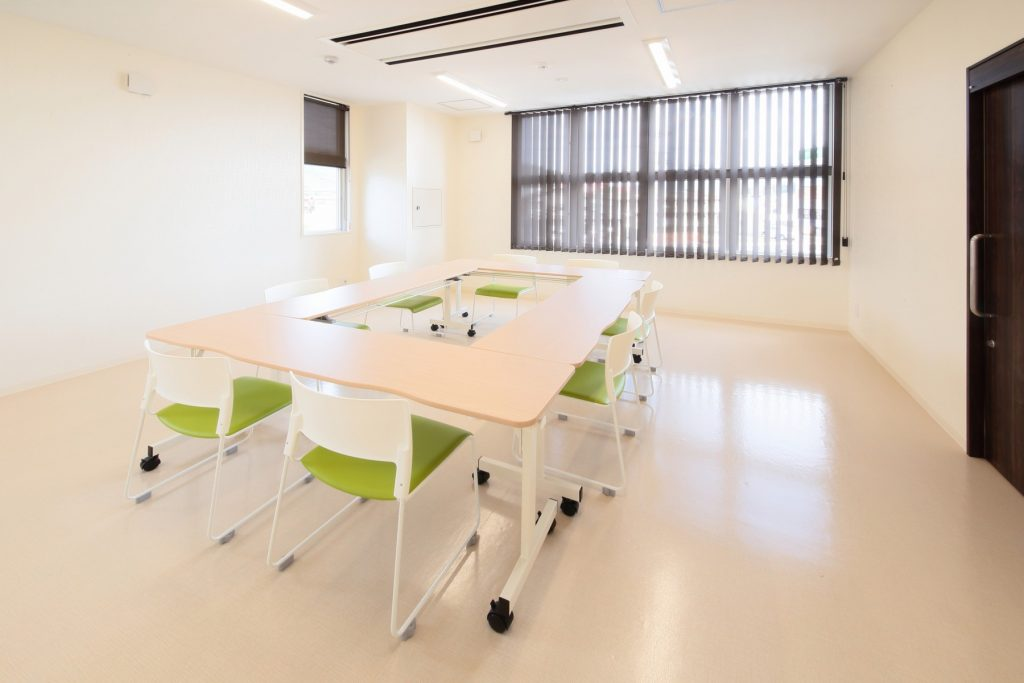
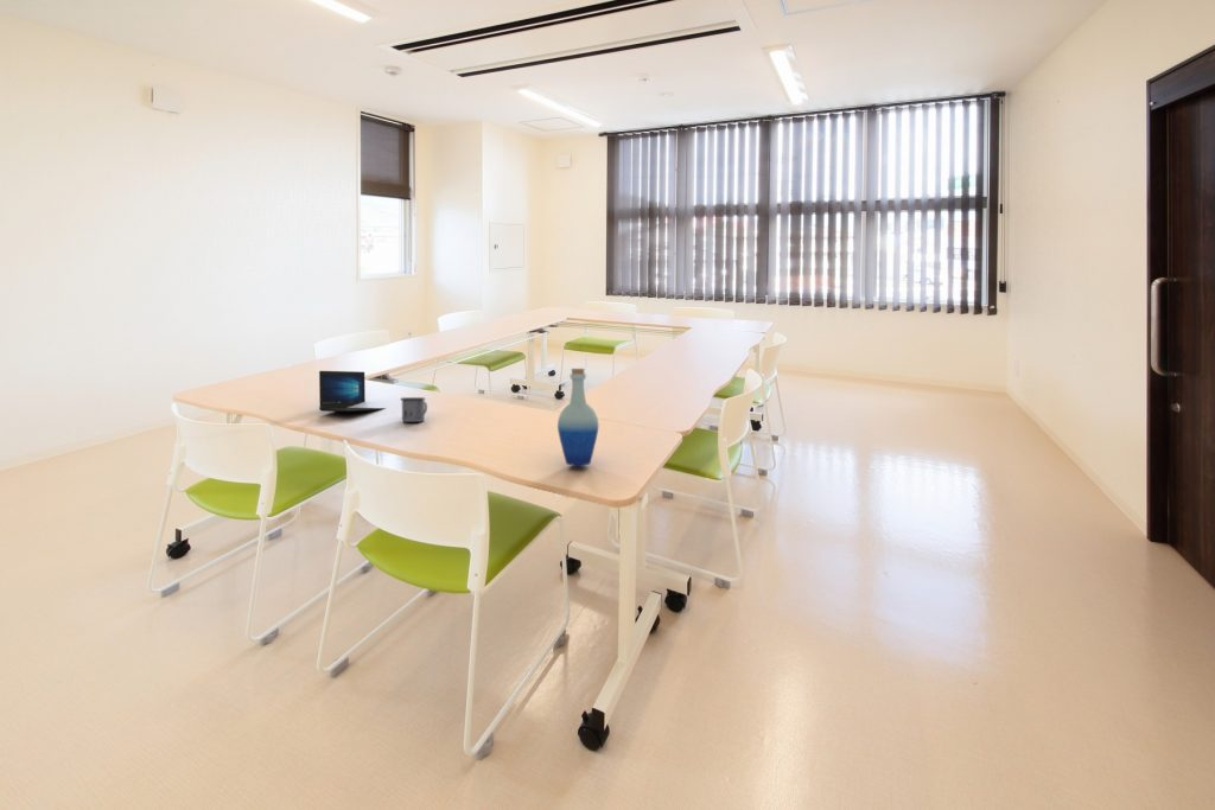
+ laptop (356, 390)
+ mug (415, 409)
+ bottle (578, 416)
